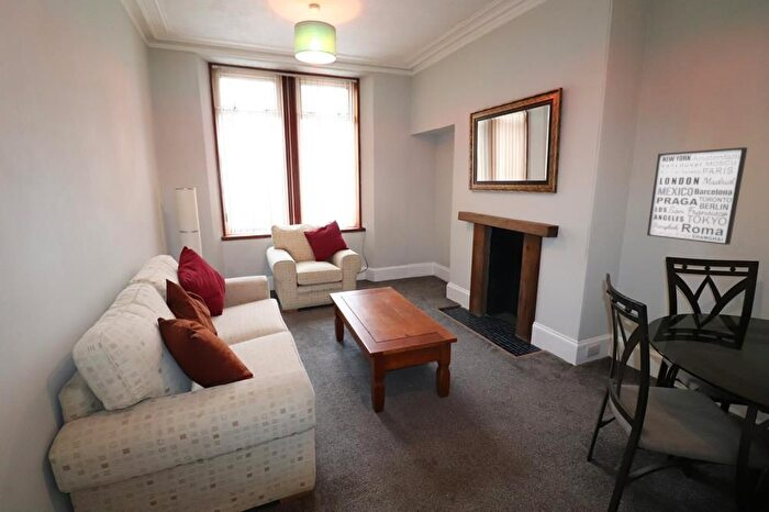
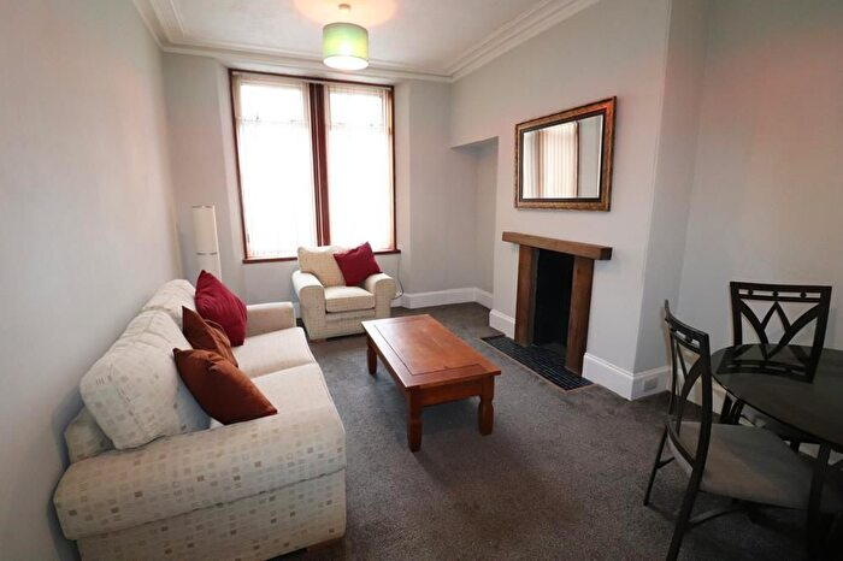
- wall art (691, 196)
